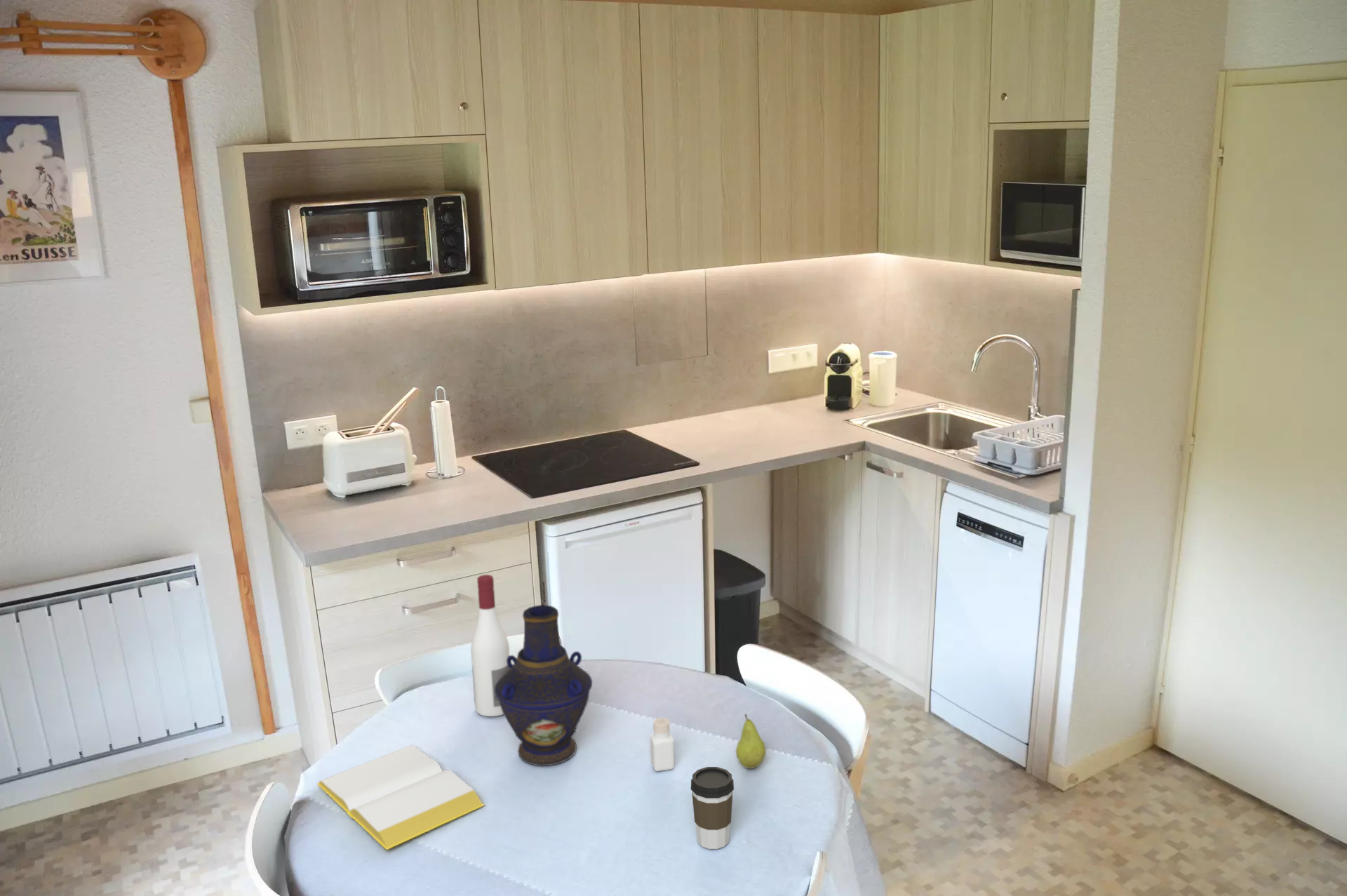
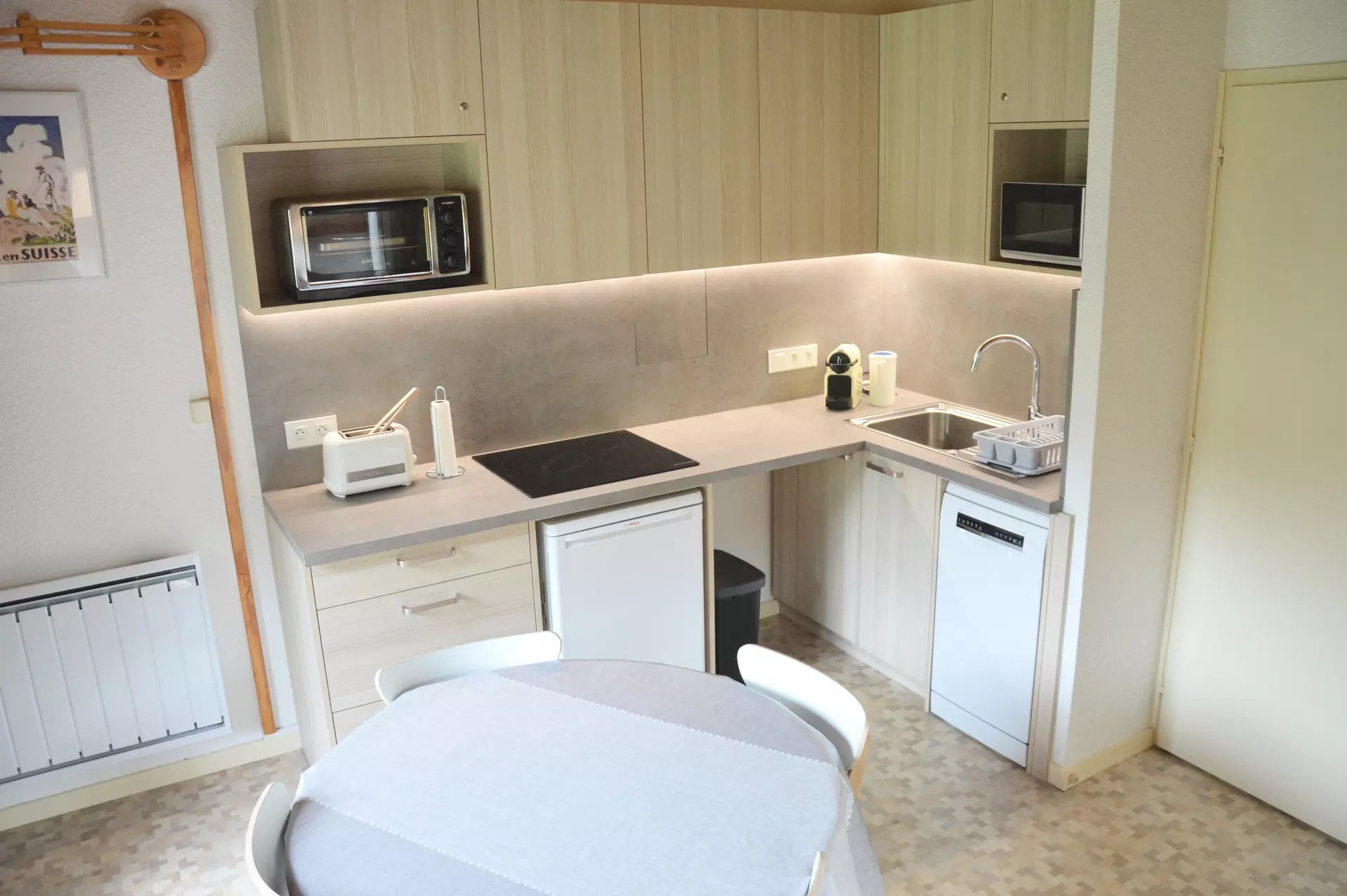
- coffee cup (712, 808)
- vase (543, 682)
- fruit (751, 738)
- alcohol (490, 643)
- pepper shaker (662, 744)
- notepad (398, 790)
